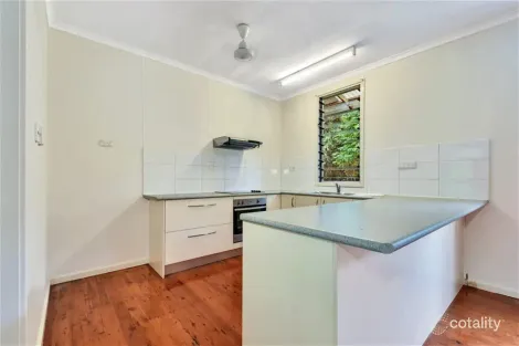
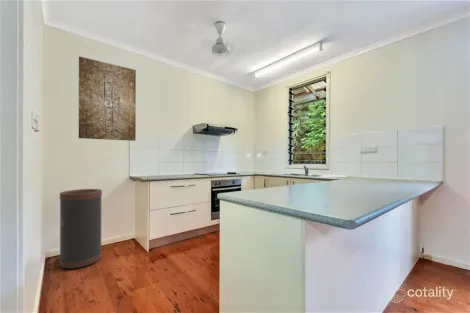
+ wall art (109, 101)
+ trash can (81, 226)
